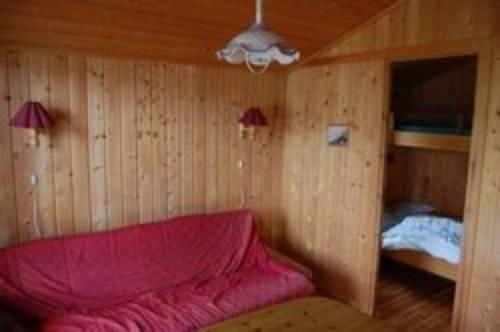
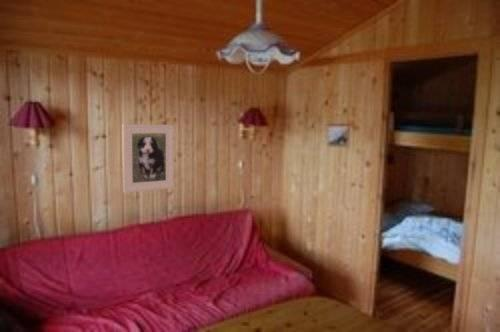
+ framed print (149, 157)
